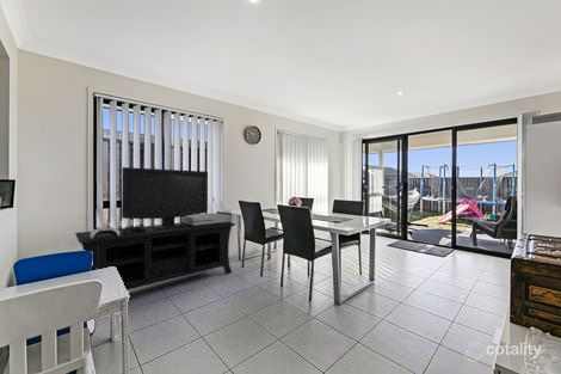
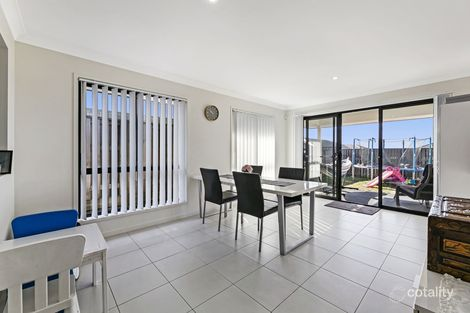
- media console (165, 226)
